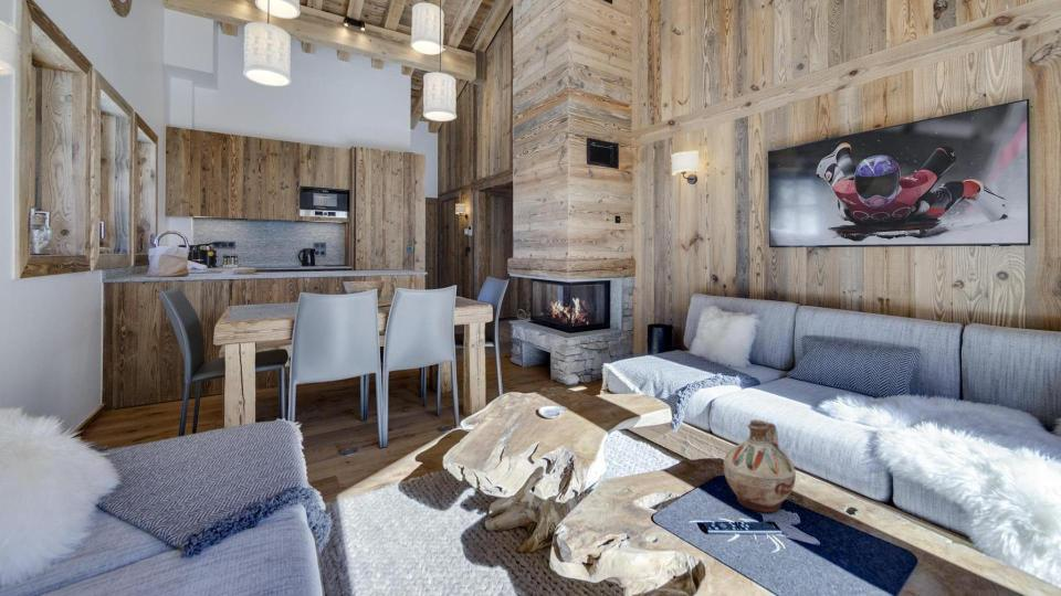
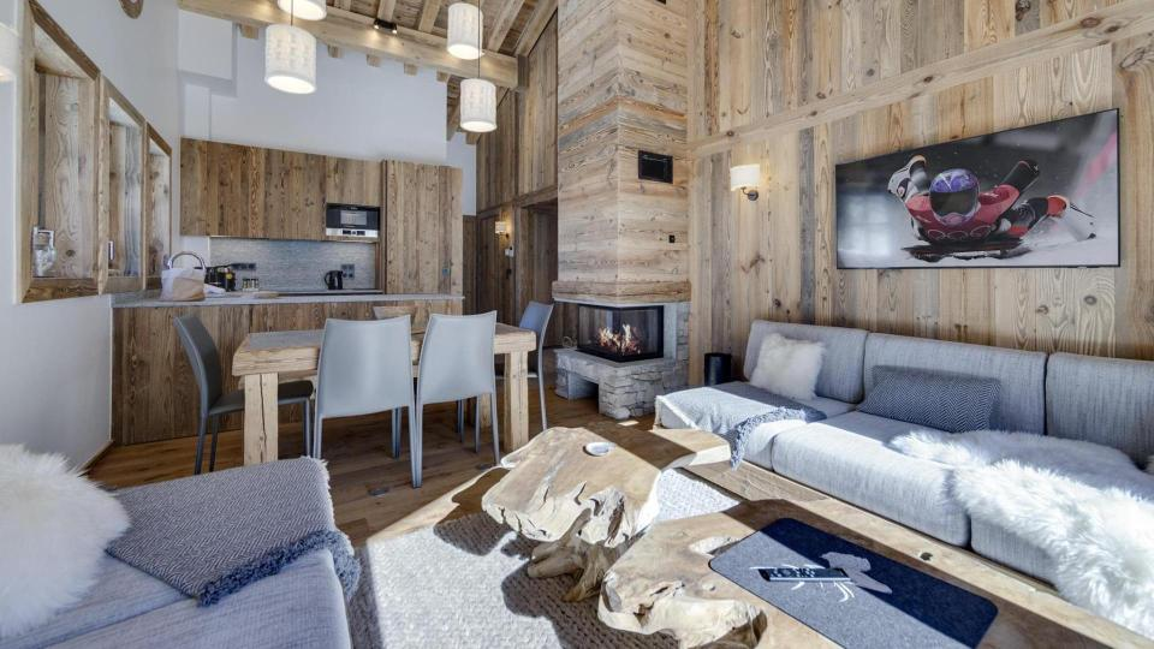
- ceramic jug (758, 462)
